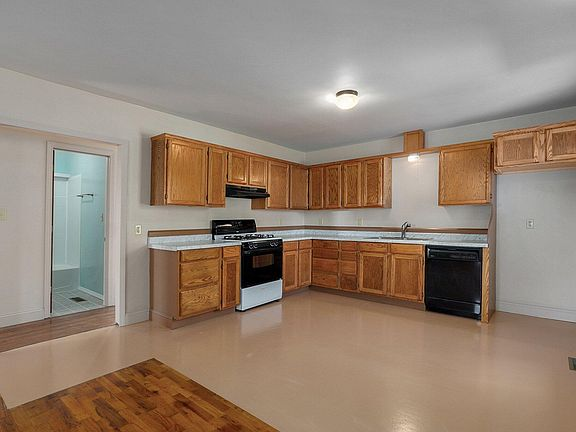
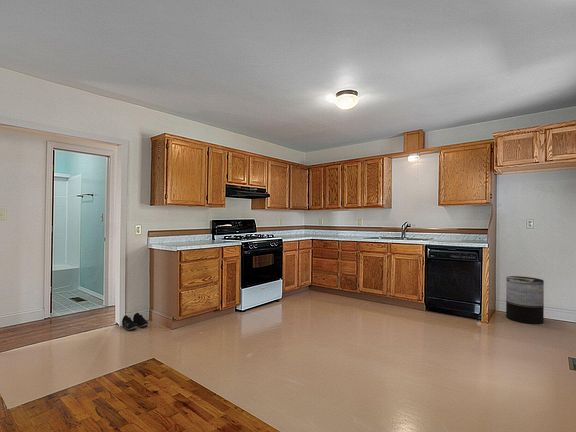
+ sneaker (135, 321)
+ trash can (524, 299)
